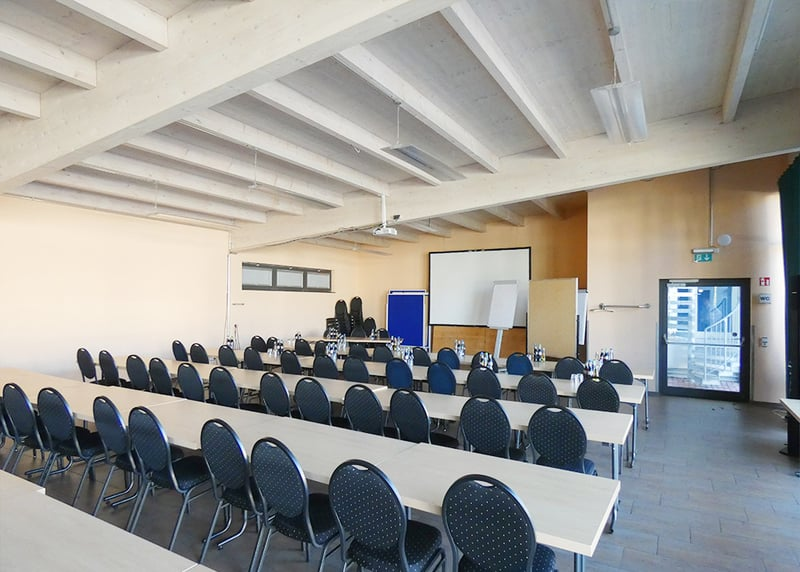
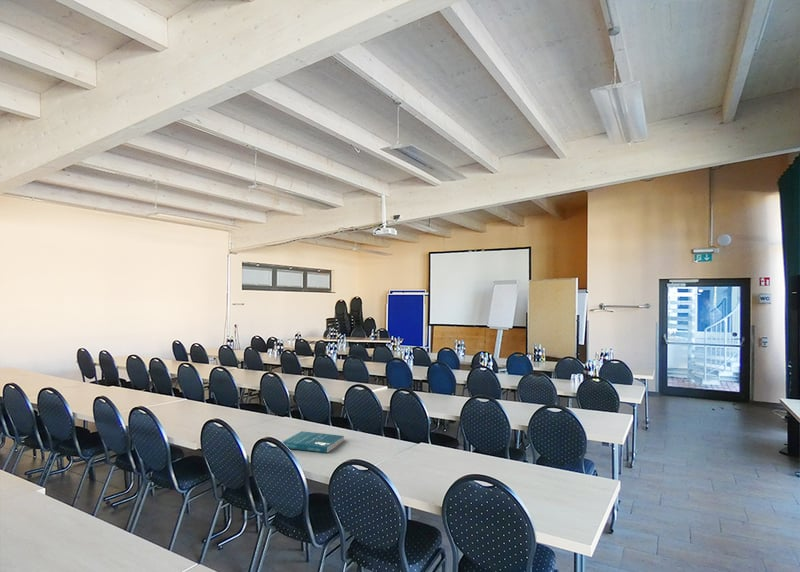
+ book (313, 441)
